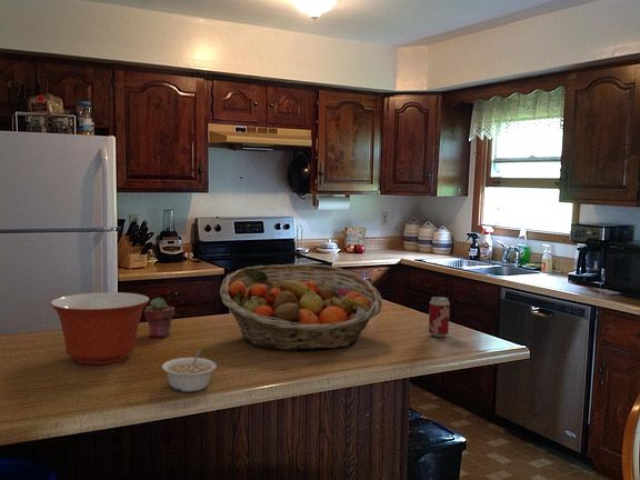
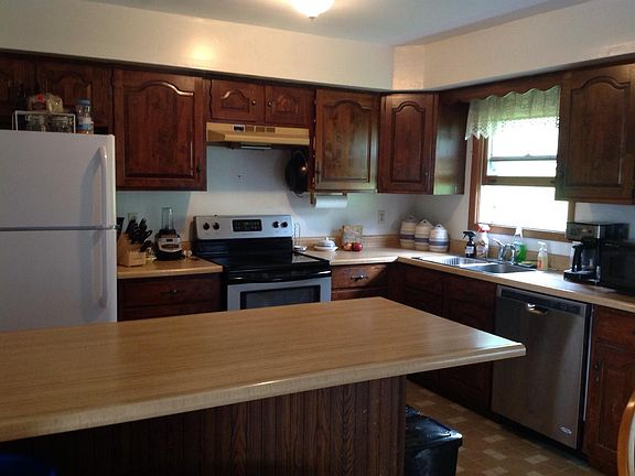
- potted succulent (159, 316)
- beverage can (439, 317)
- fruit basket (301, 303)
- legume (188, 372)
- mixing bowl (101, 329)
